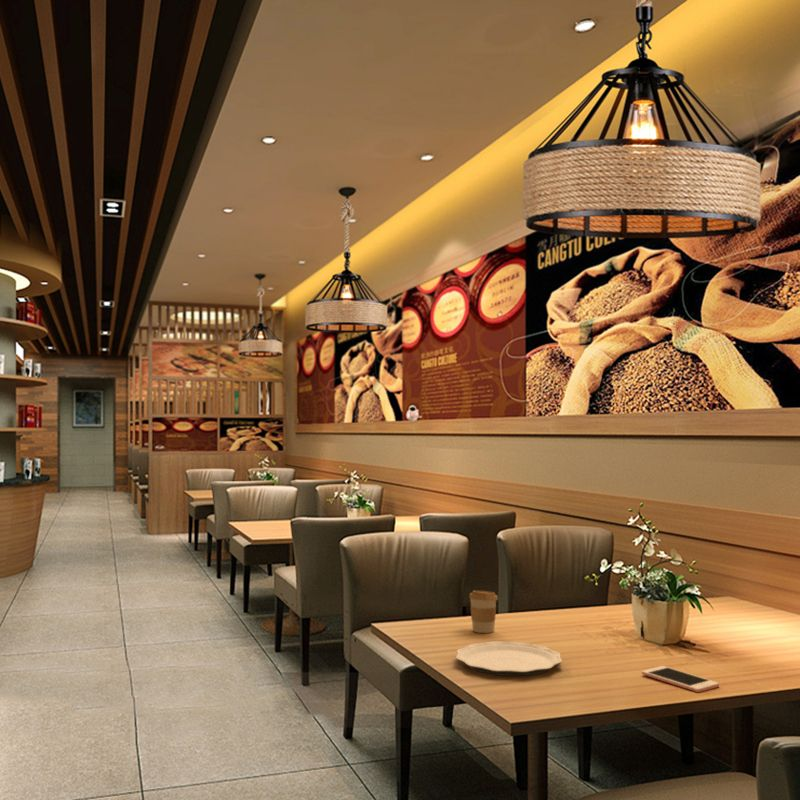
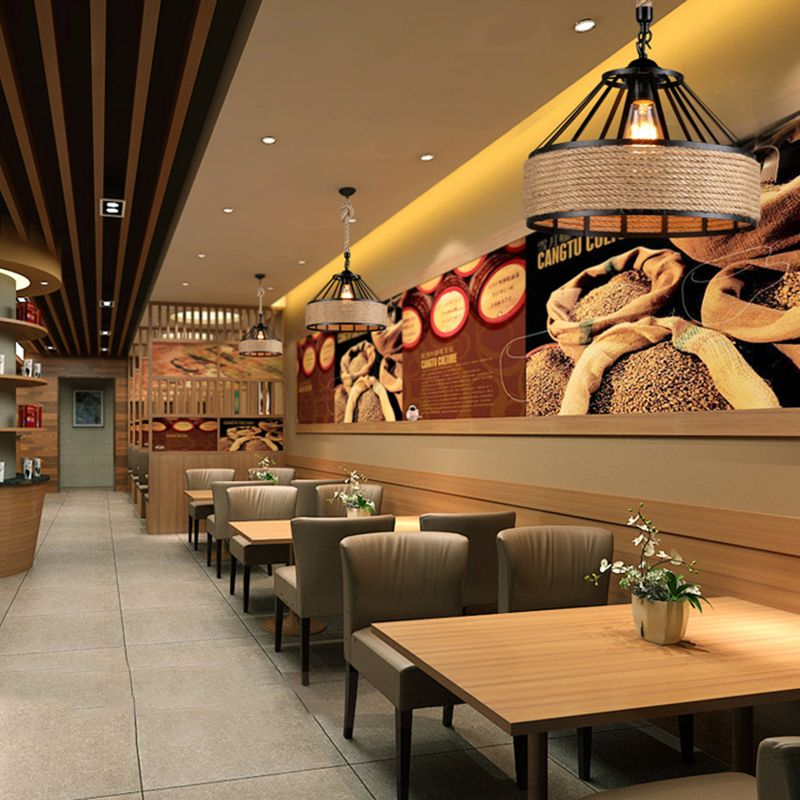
- plate (508, 659)
- cell phone (679, 678)
- coffee cup (483, 610)
